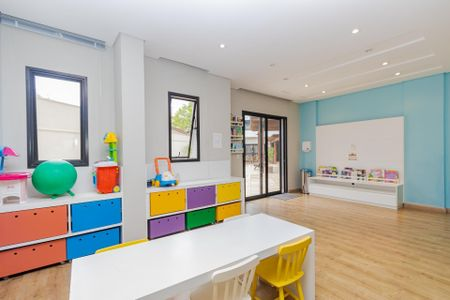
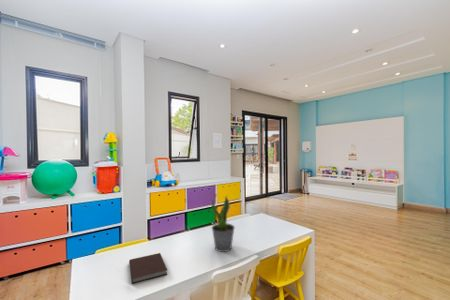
+ potted plant (223, 222)
+ notebook (147, 266)
